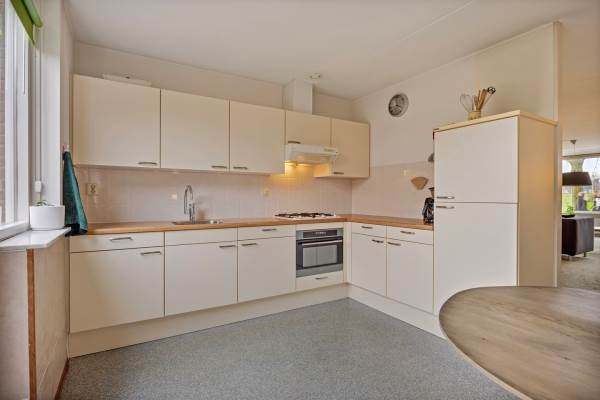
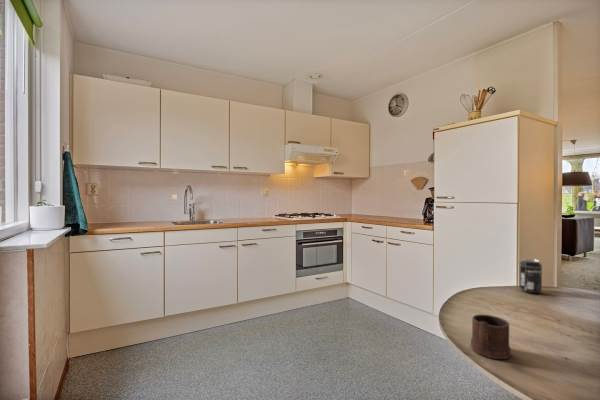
+ beverage can (530, 275)
+ mug (488, 334)
